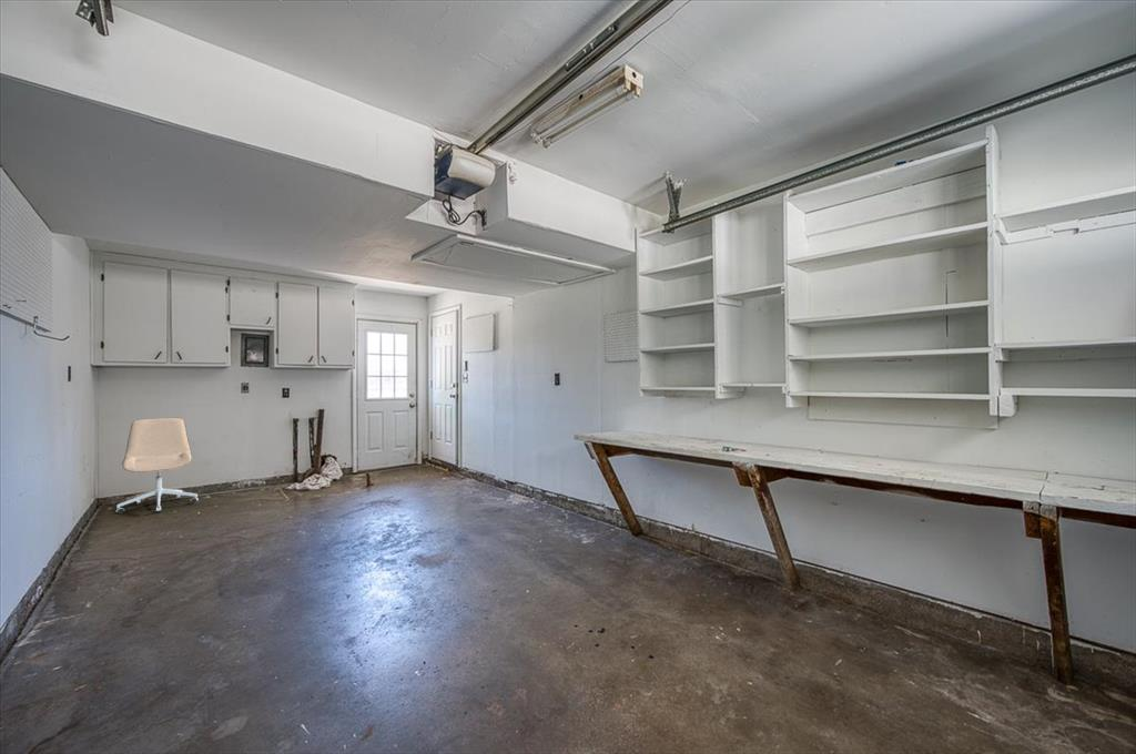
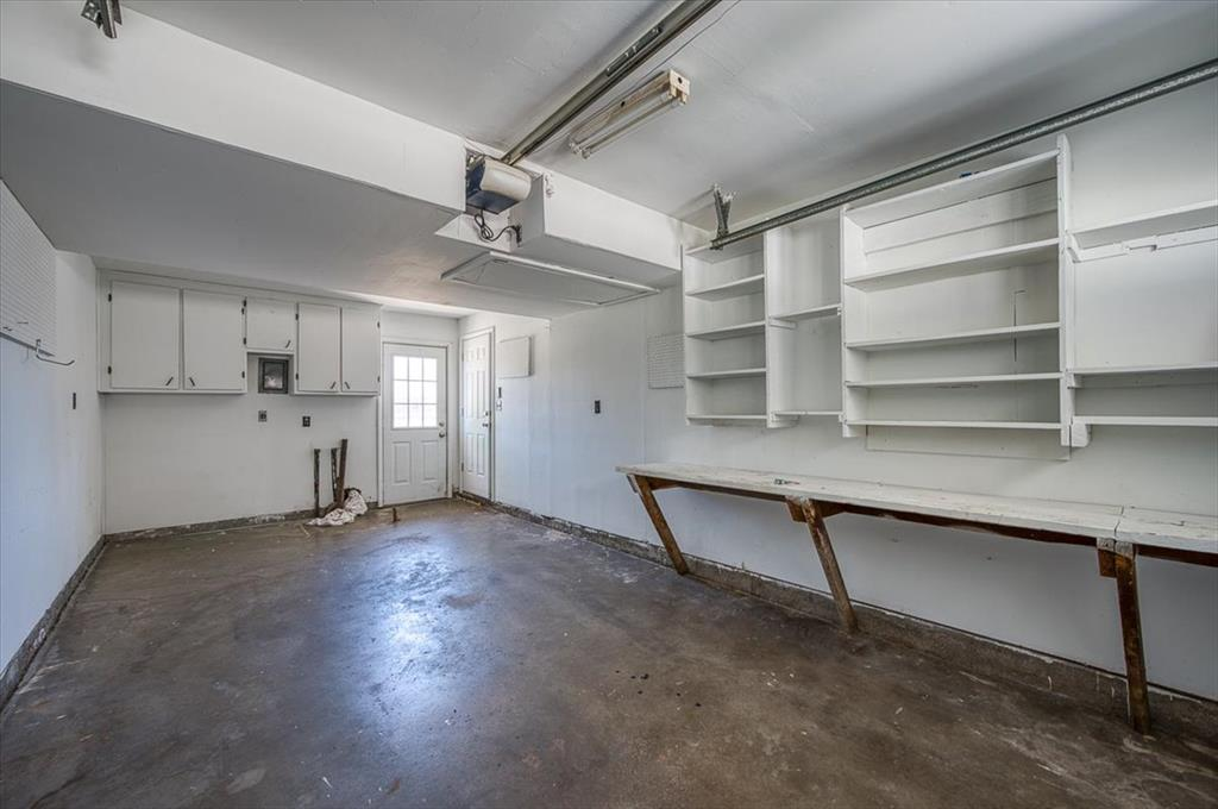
- office chair (159, 462)
